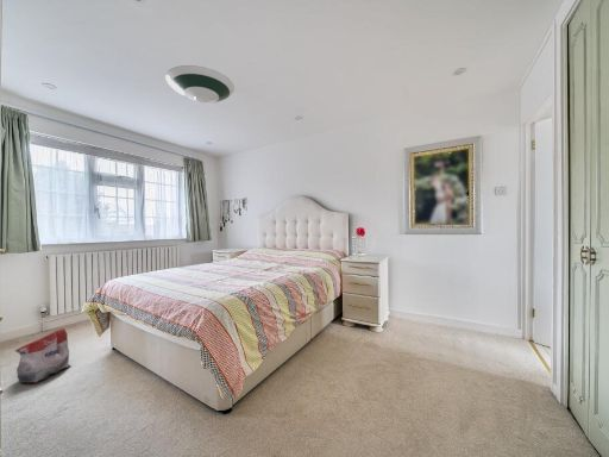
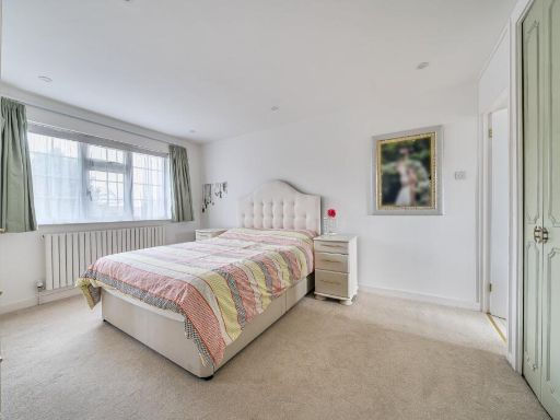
- bag (45, 351)
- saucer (201, 92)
